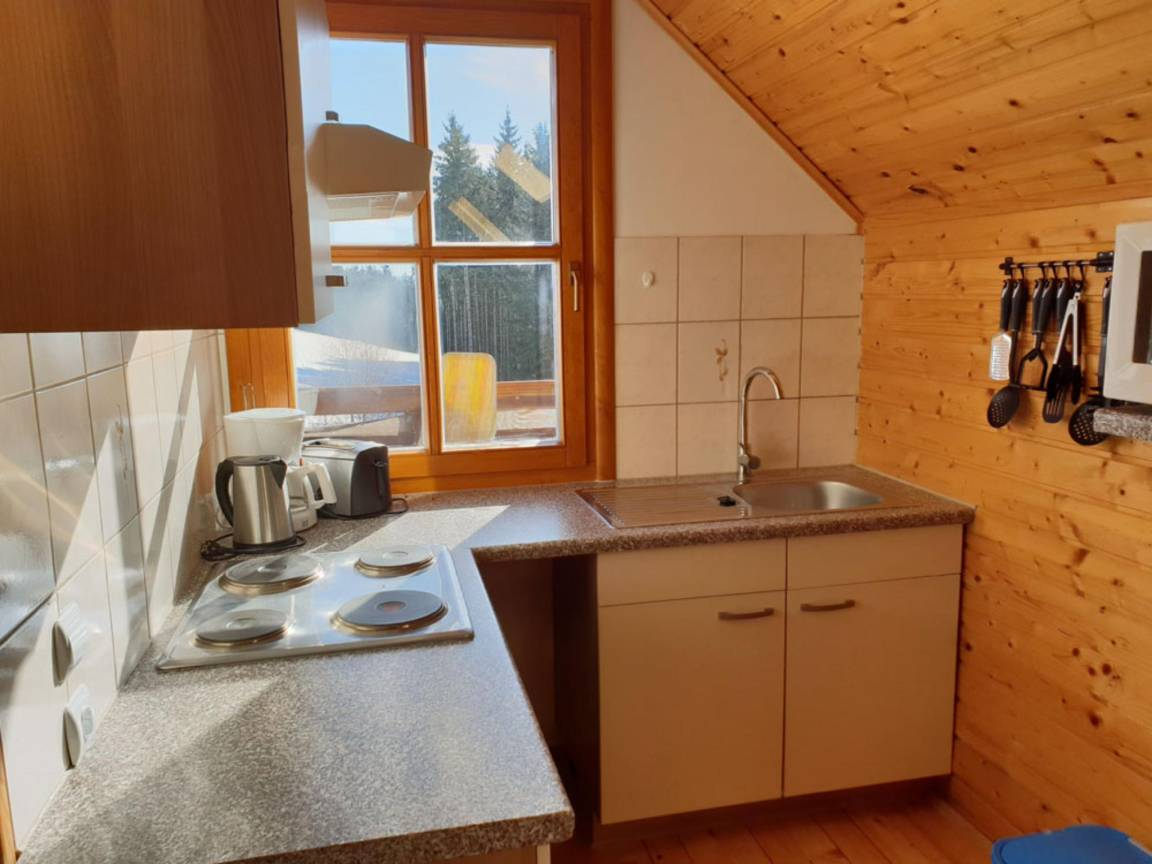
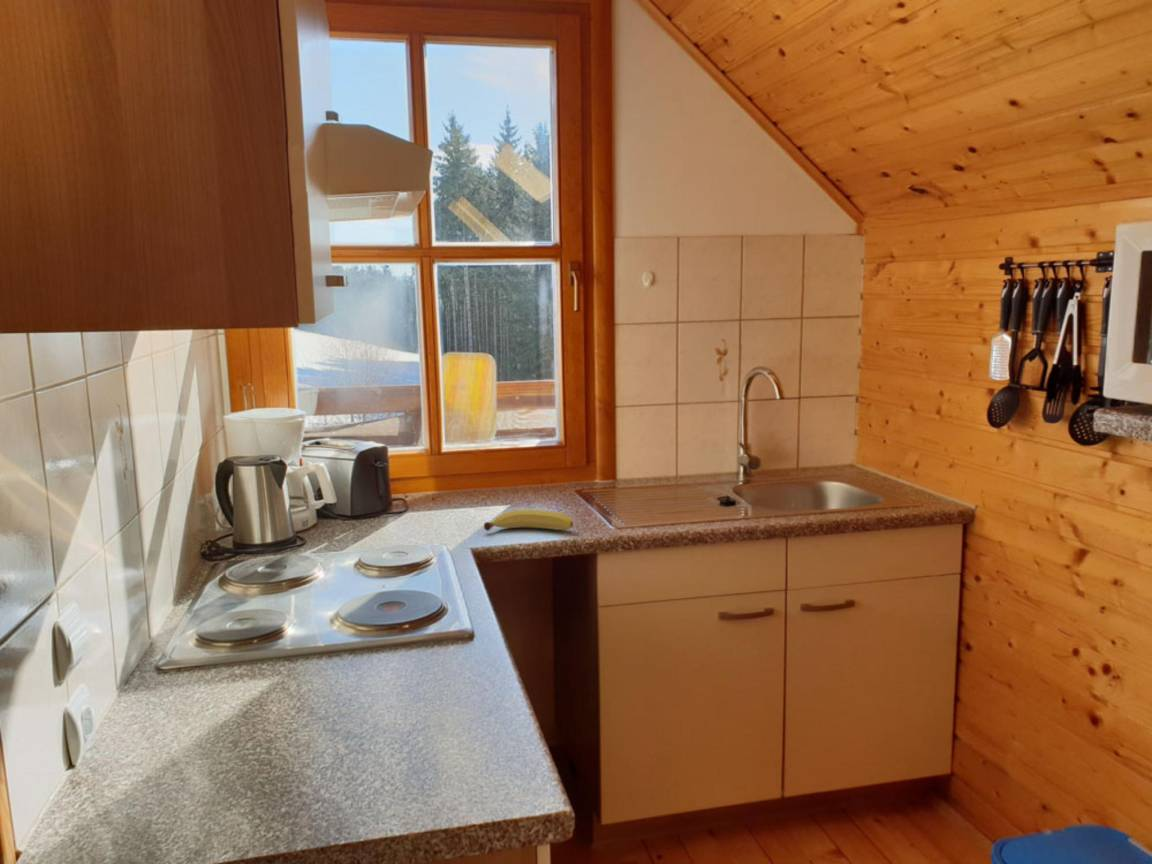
+ fruit (531, 521)
